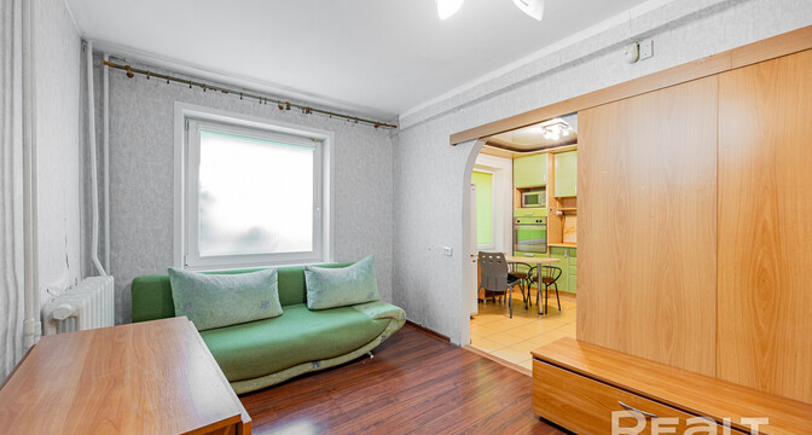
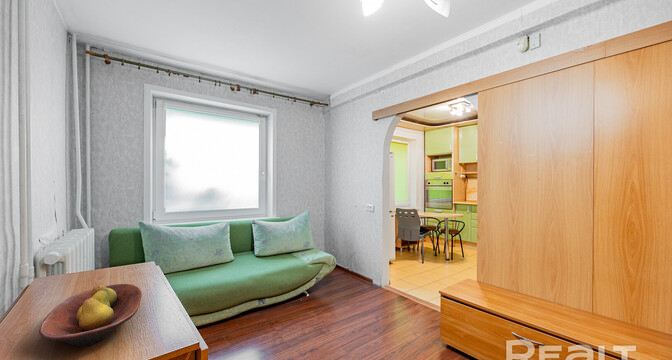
+ fruit bowl (97, 307)
